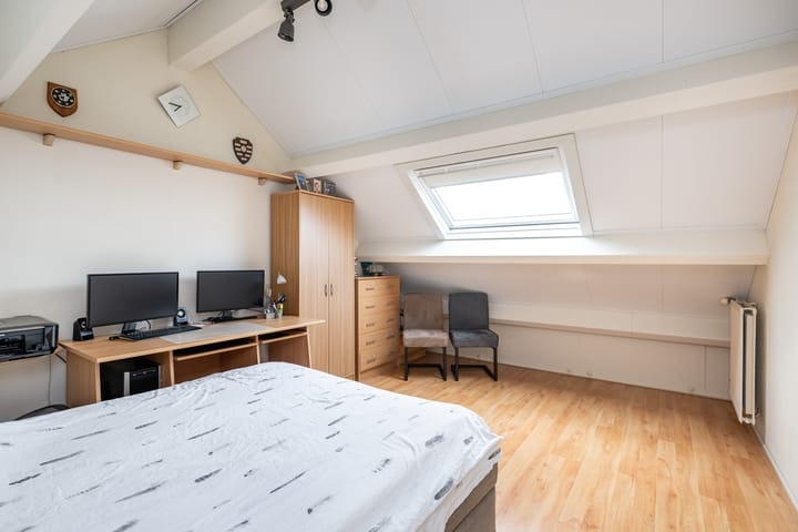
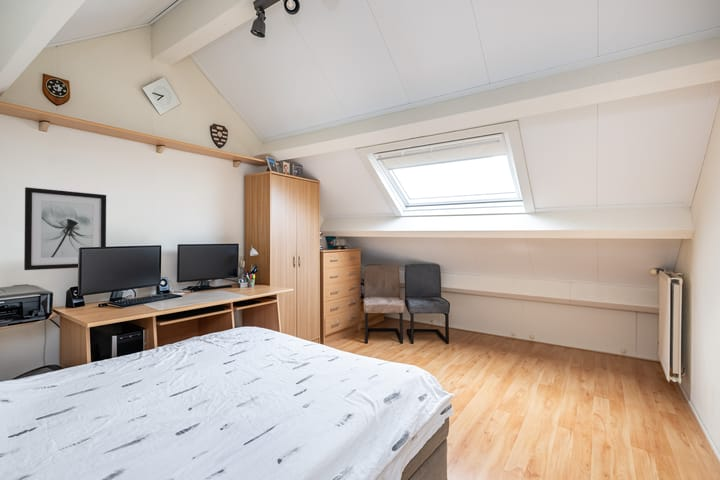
+ wall art (68, 229)
